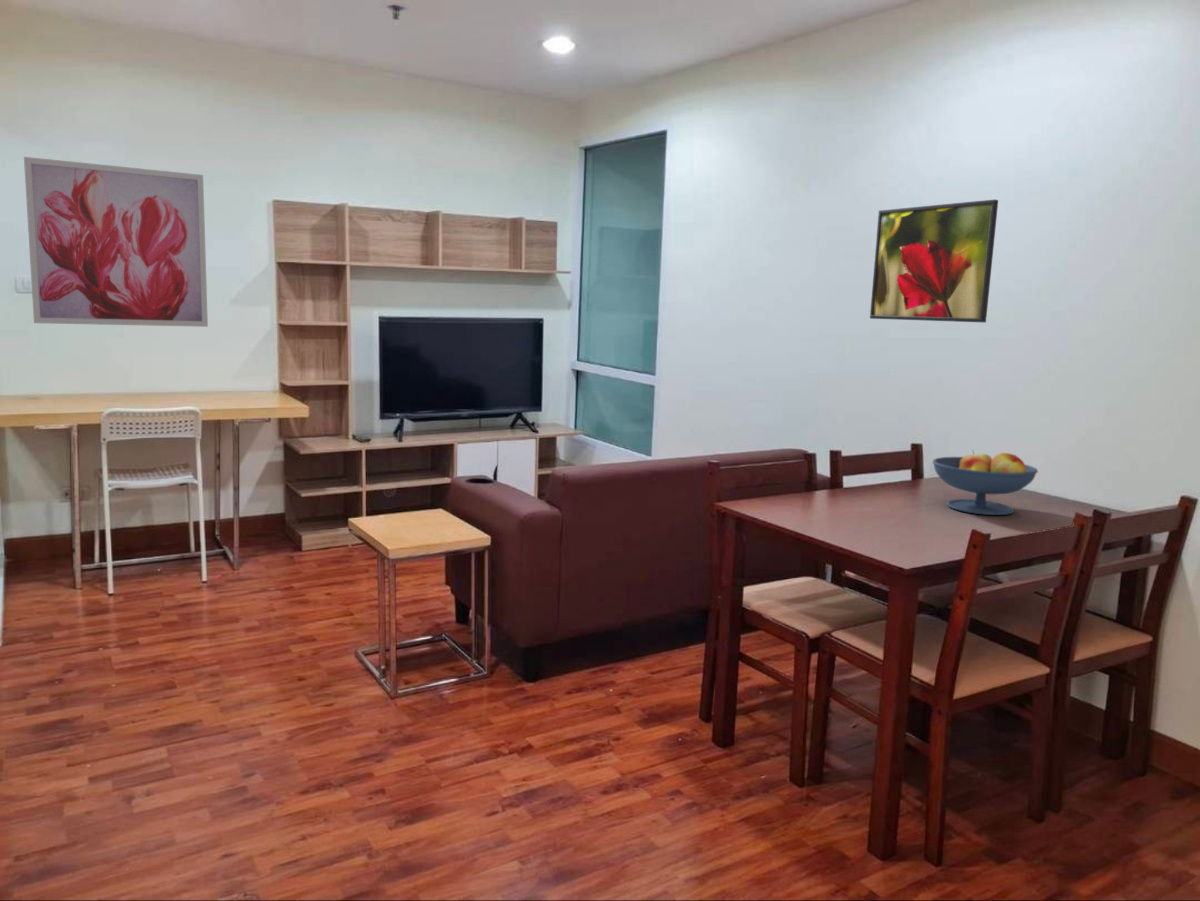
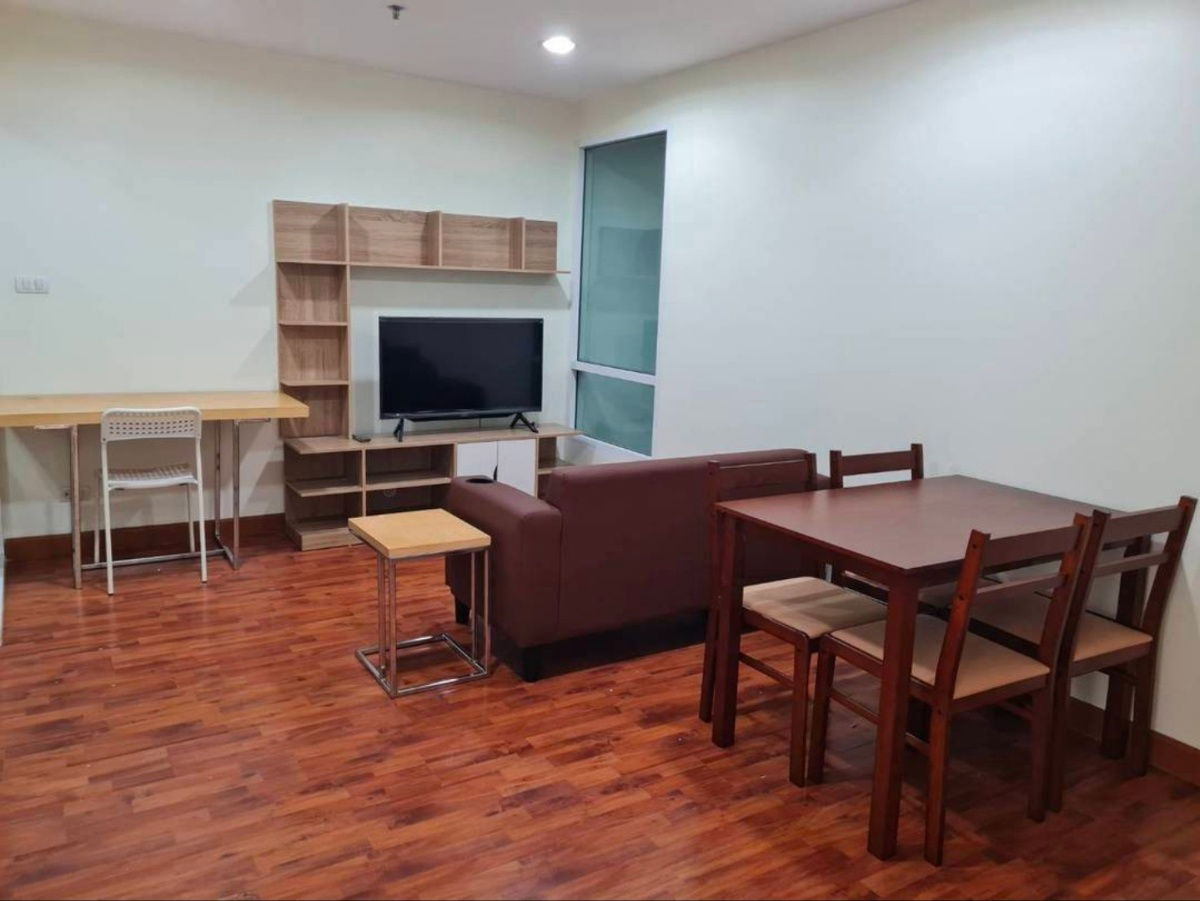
- wall art (121, 246)
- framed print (929, 263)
- fruit bowl (982, 478)
